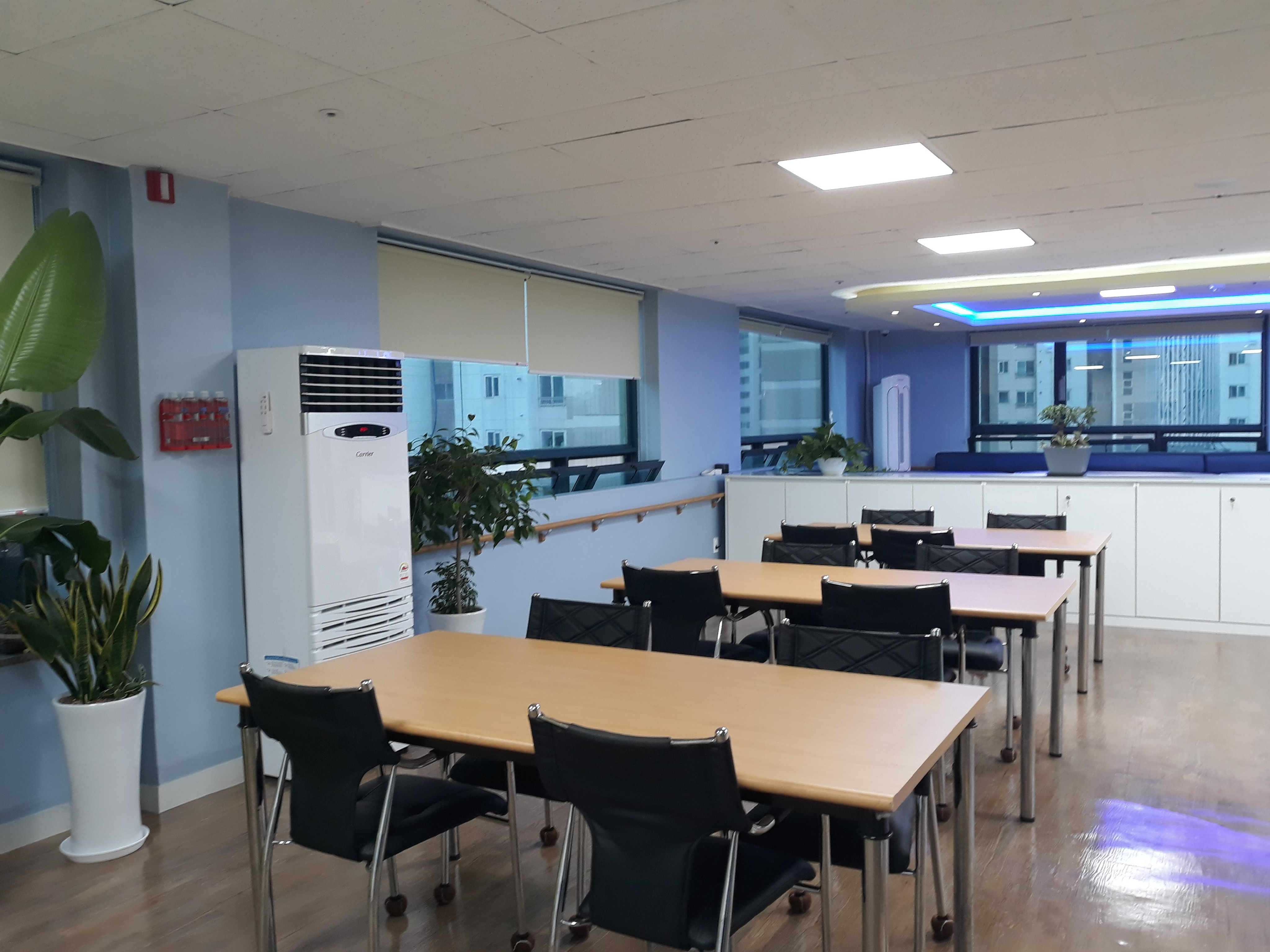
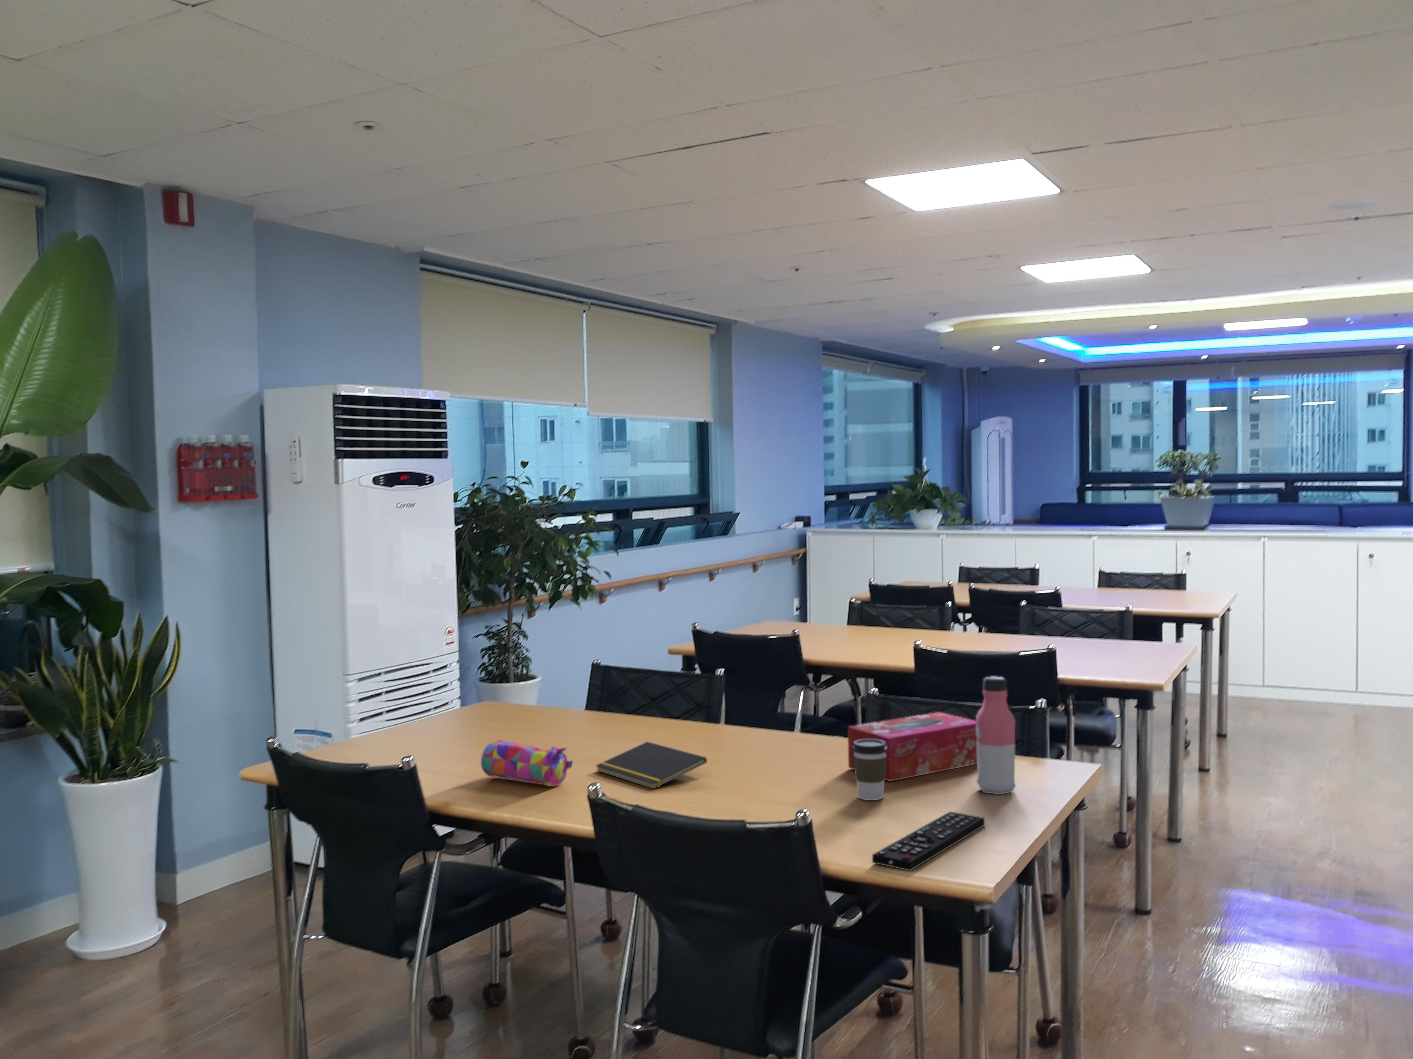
+ pencil case (526, 762)
+ notepad (650, 764)
+ coffee cup (870, 770)
+ water bottle (996, 734)
+ remote control (931, 838)
+ tissue box (916, 744)
